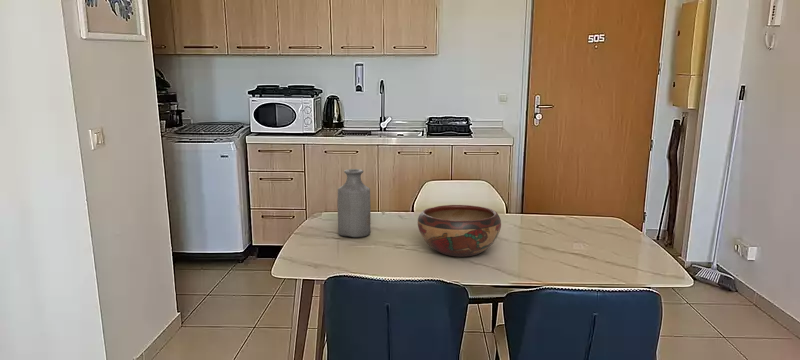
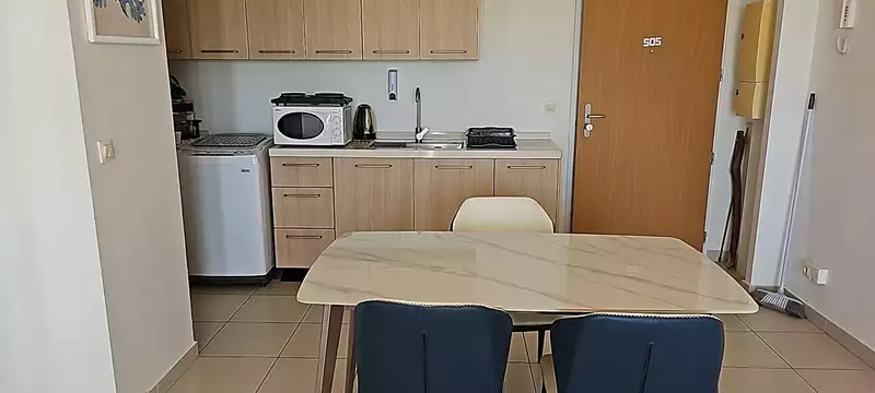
- bottle (354, 202)
- decorative bowl (458, 231)
